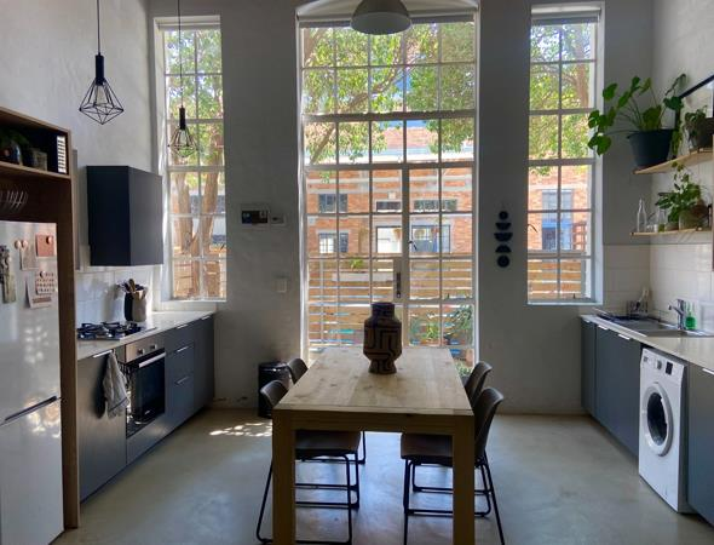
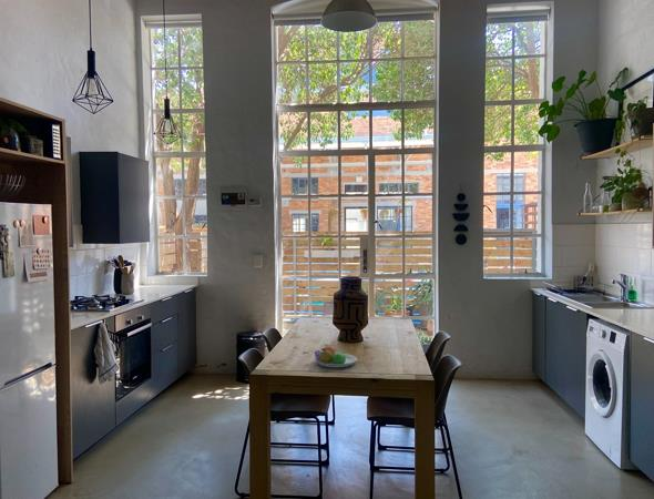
+ fruit bowl (335, 354)
